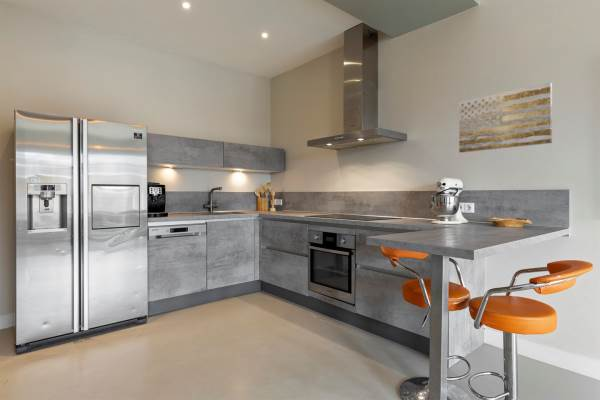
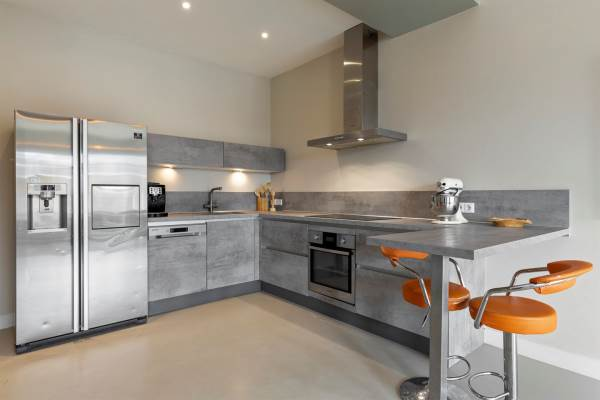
- wall art (501, 120)
